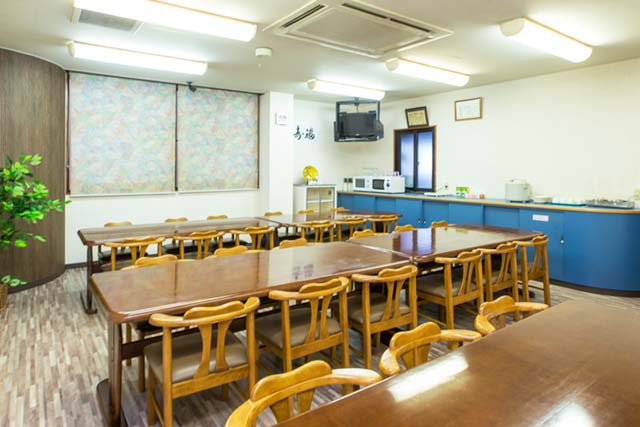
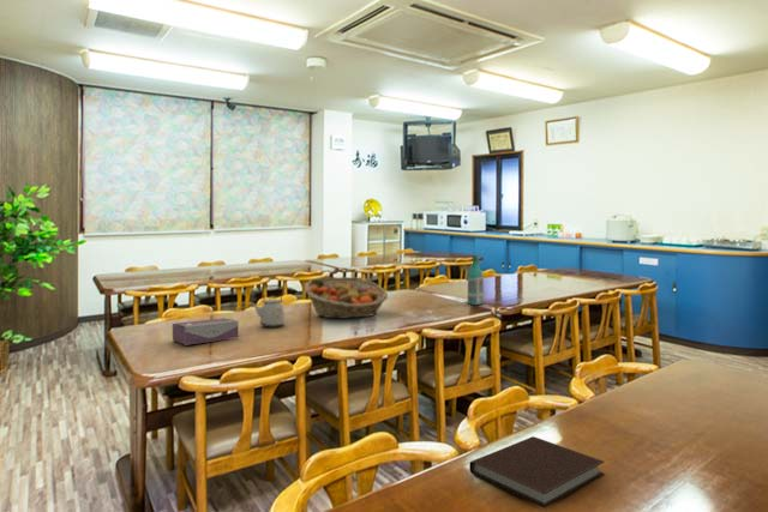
+ fruit basket (346, 296)
+ notebook (536, 466)
+ bottle (474, 279)
+ kettle (268, 306)
+ tissue box (205, 330)
